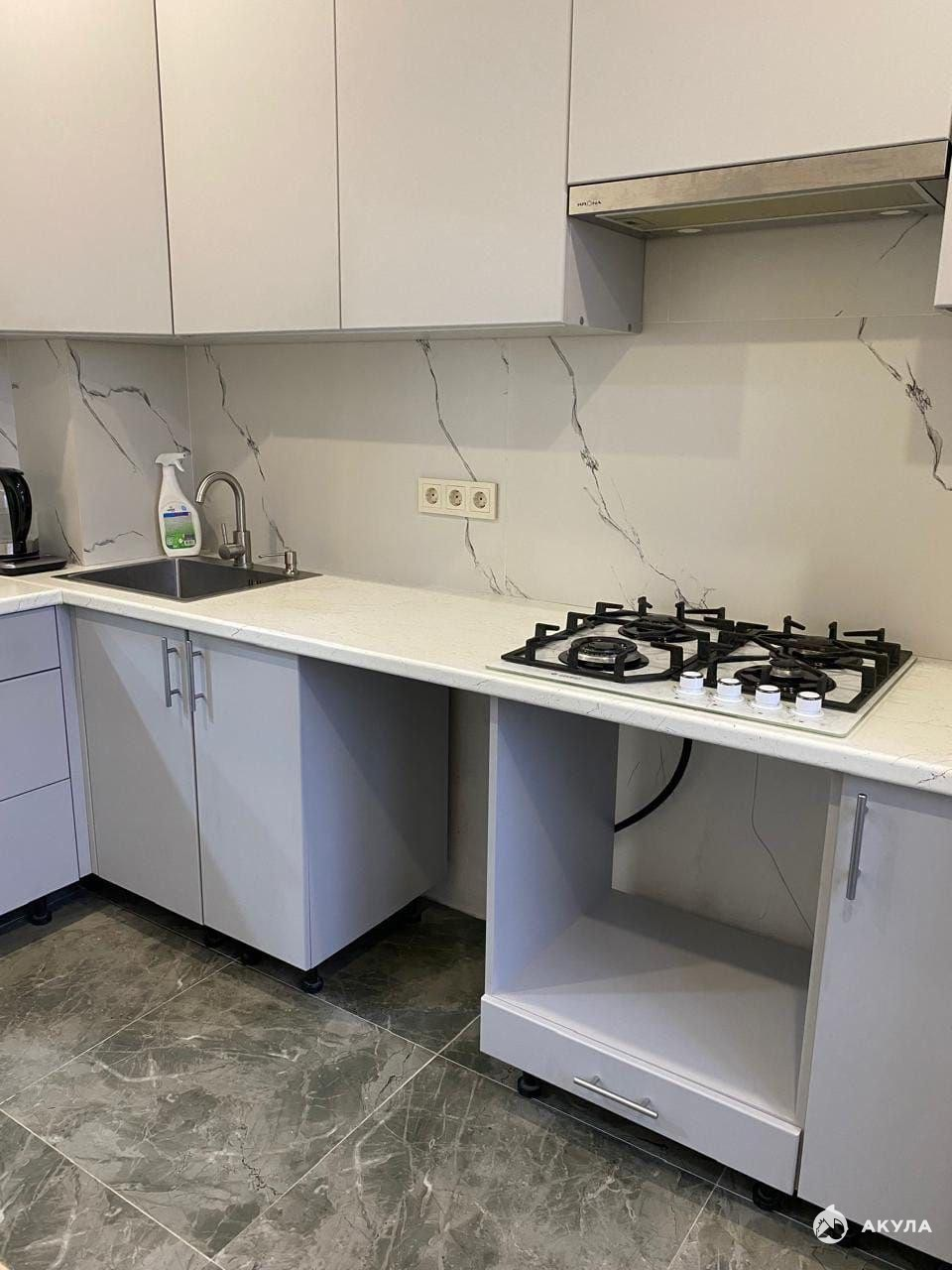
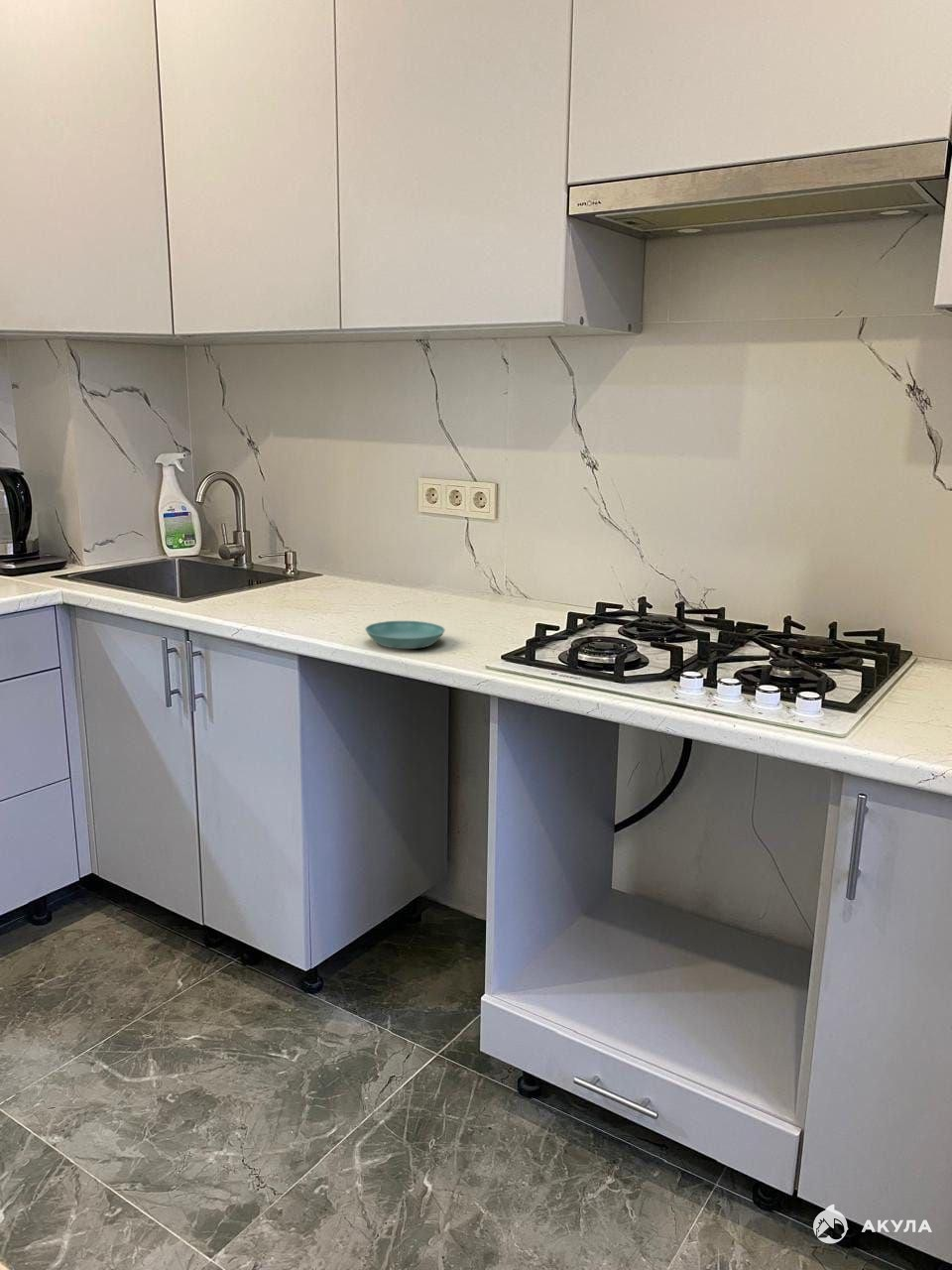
+ saucer (405, 635)
